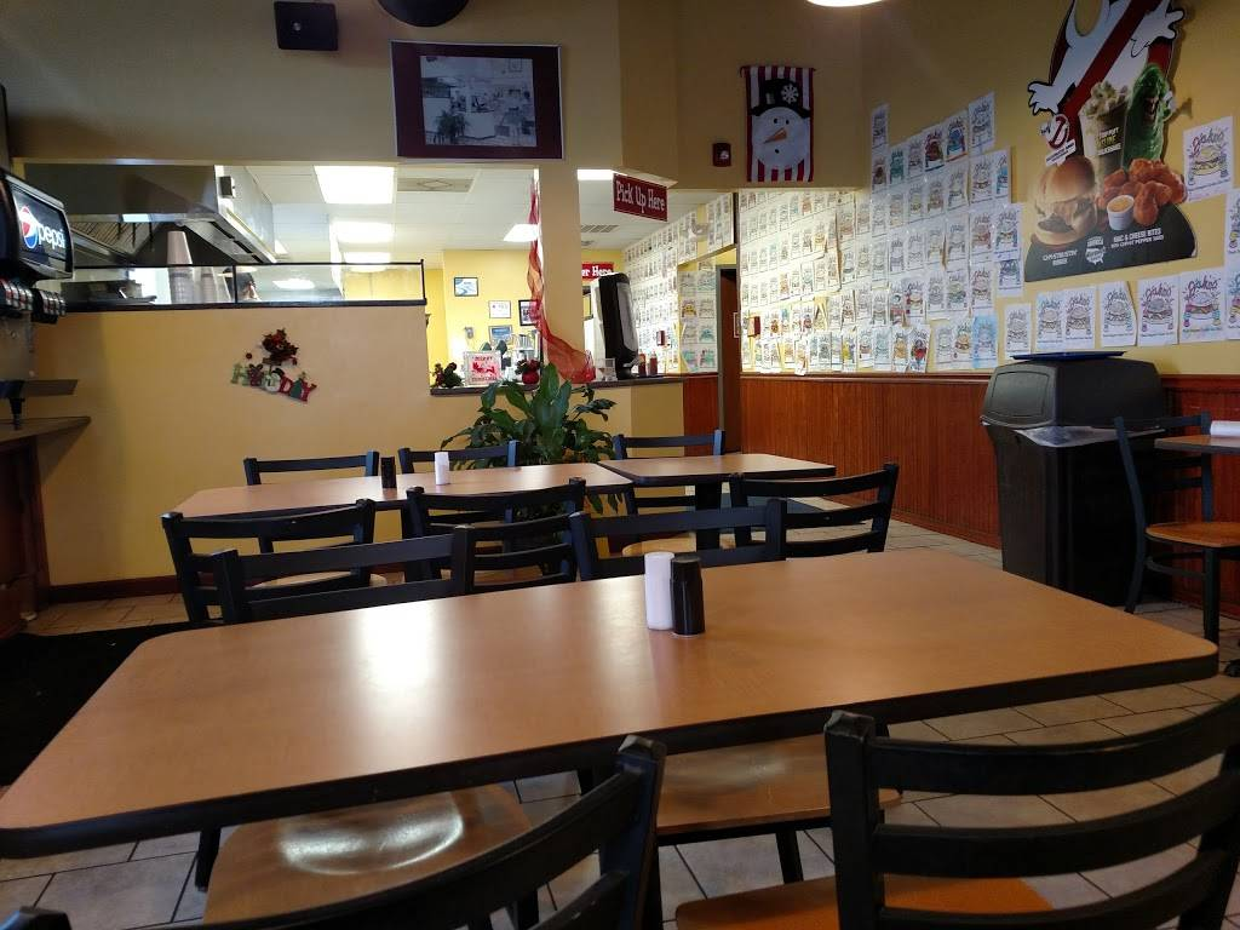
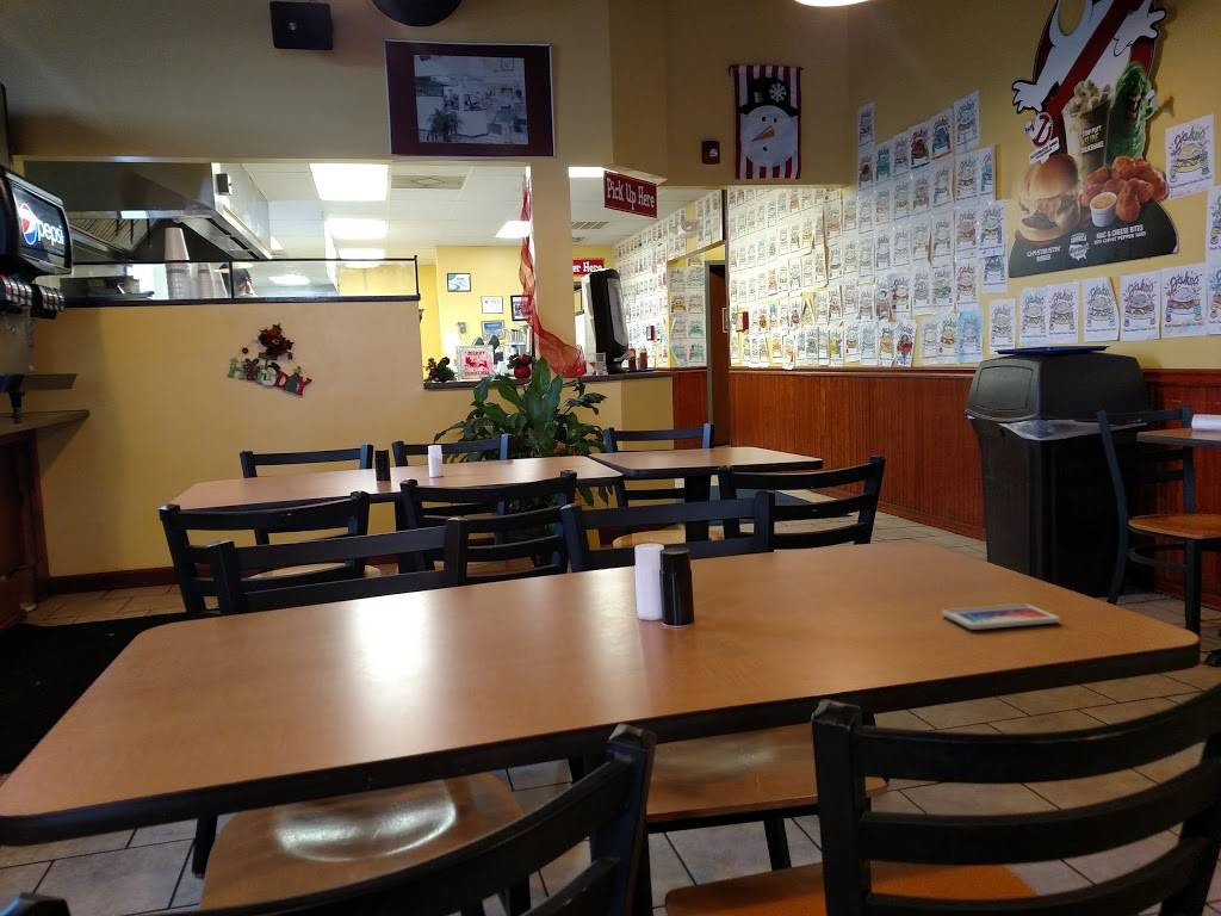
+ smartphone (999, 615)
